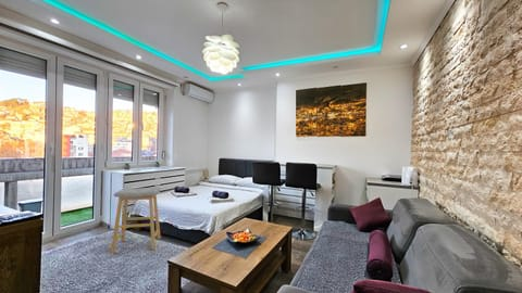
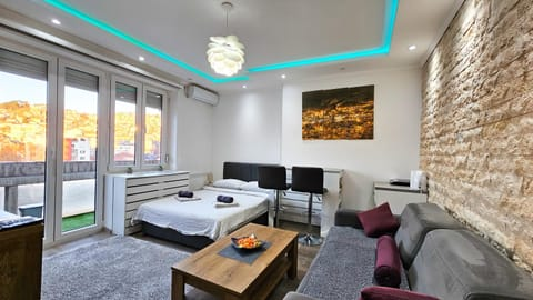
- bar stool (138, 217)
